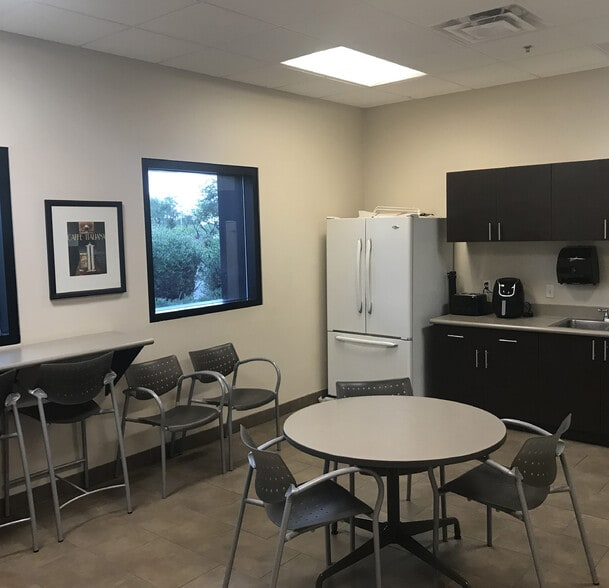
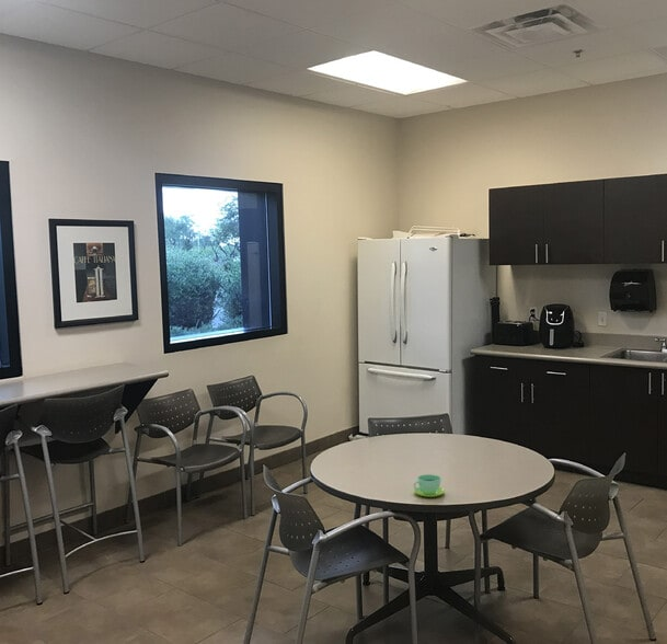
+ cup (428, 485)
